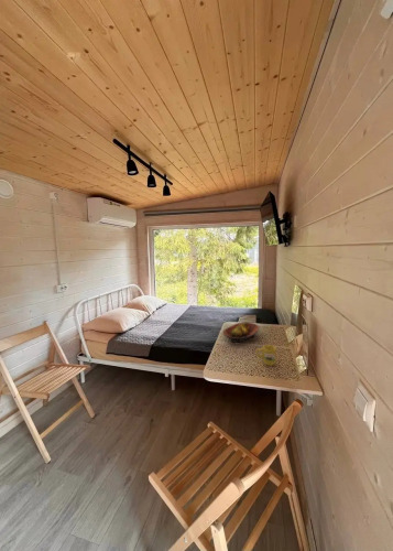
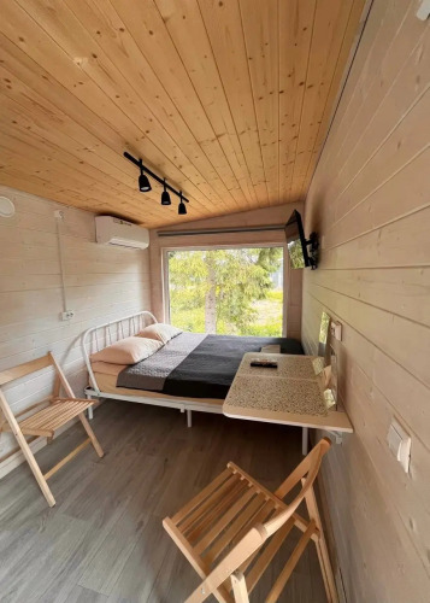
- mug (265, 355)
- fruit bowl (241, 329)
